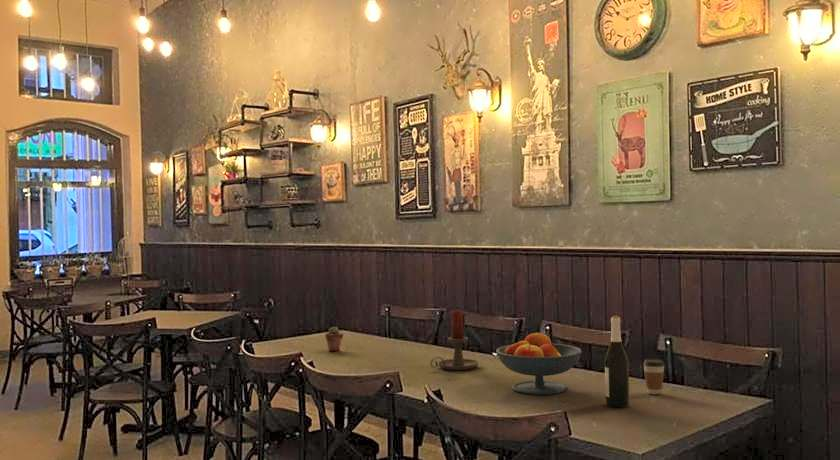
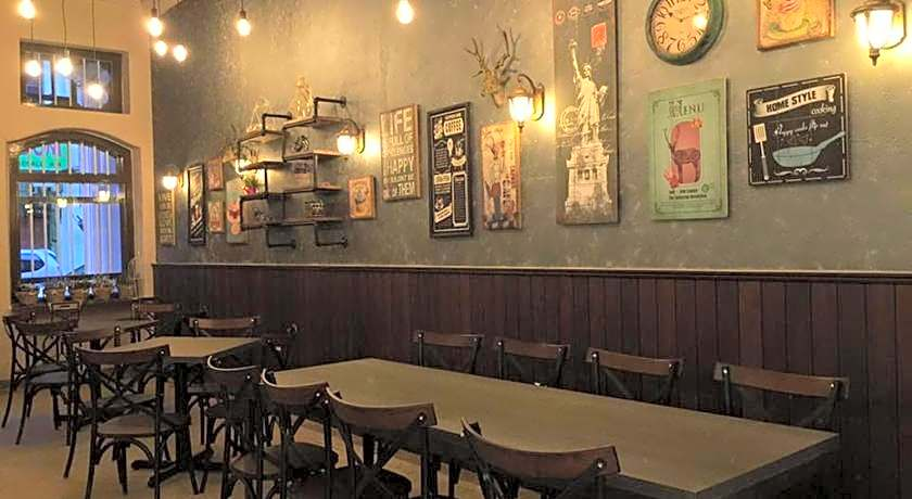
- potted succulent (334, 338)
- wine bottle (616, 360)
- coffee cup (654, 376)
- fruit bowl (538, 362)
- candle holder (452, 339)
